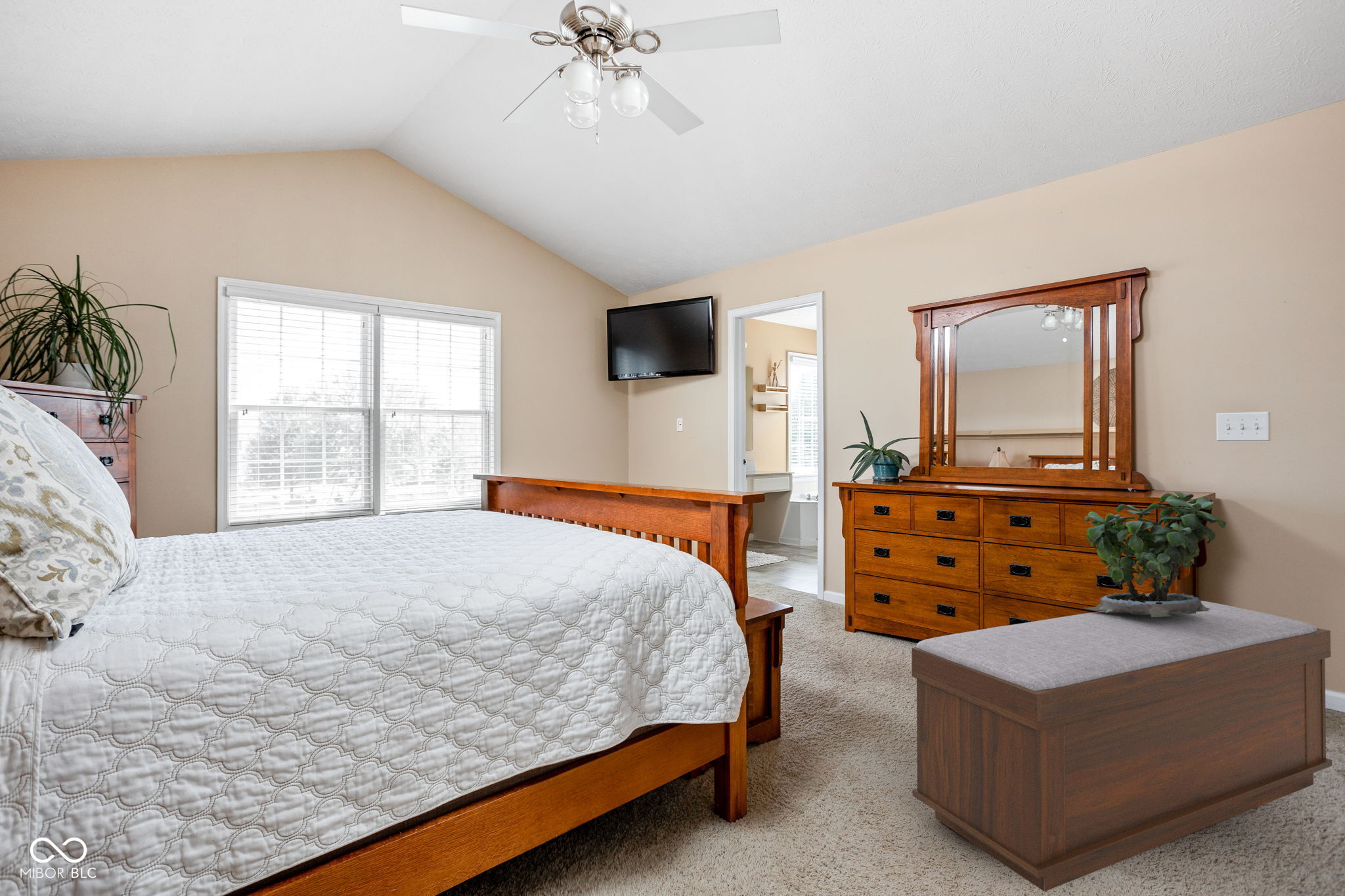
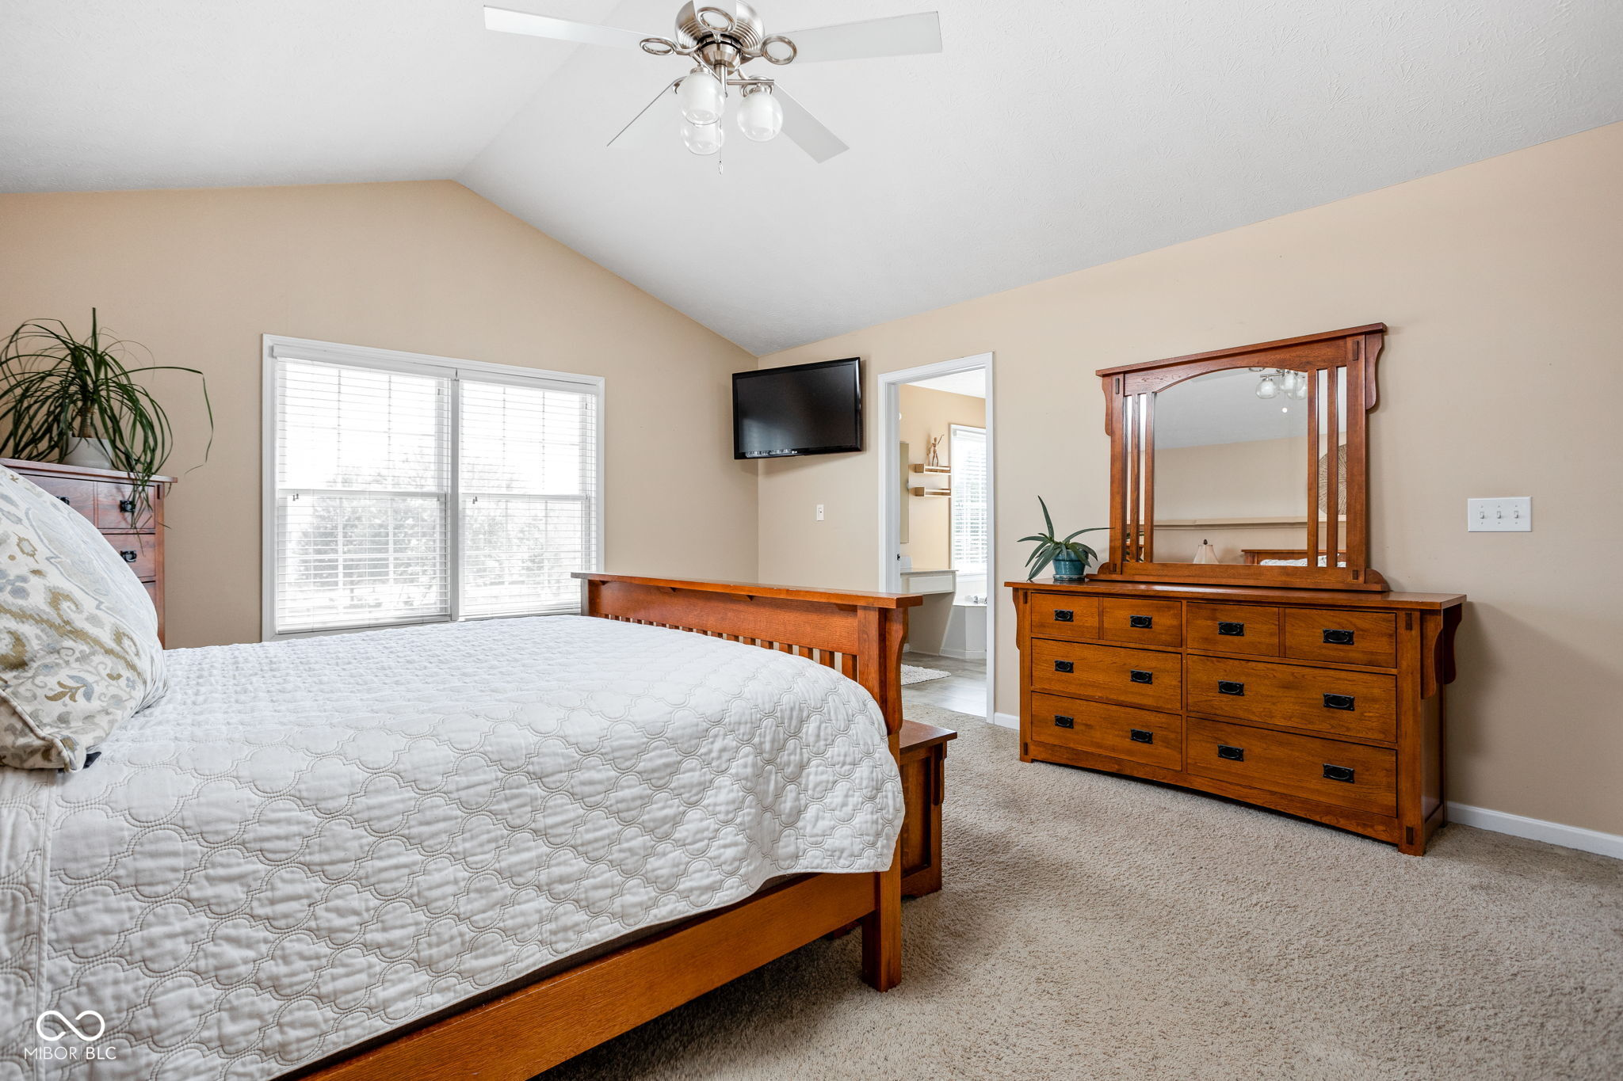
- bench (1128, 712)
- potted plant (1160, 555)
